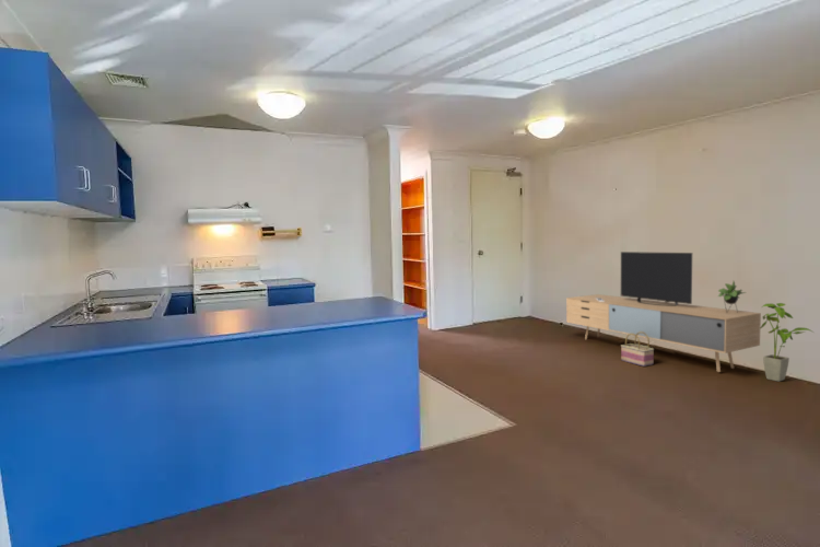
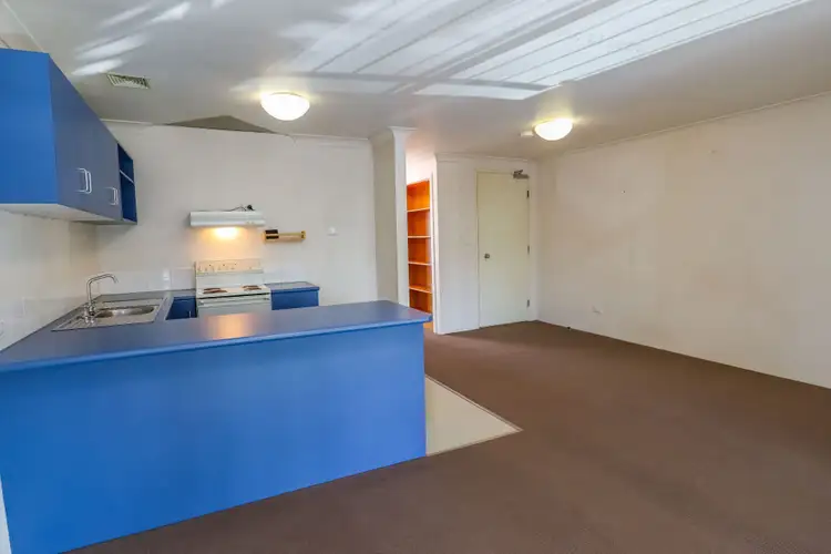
- media console (651, 302)
- house plant (782, 342)
- basket (636, 347)
